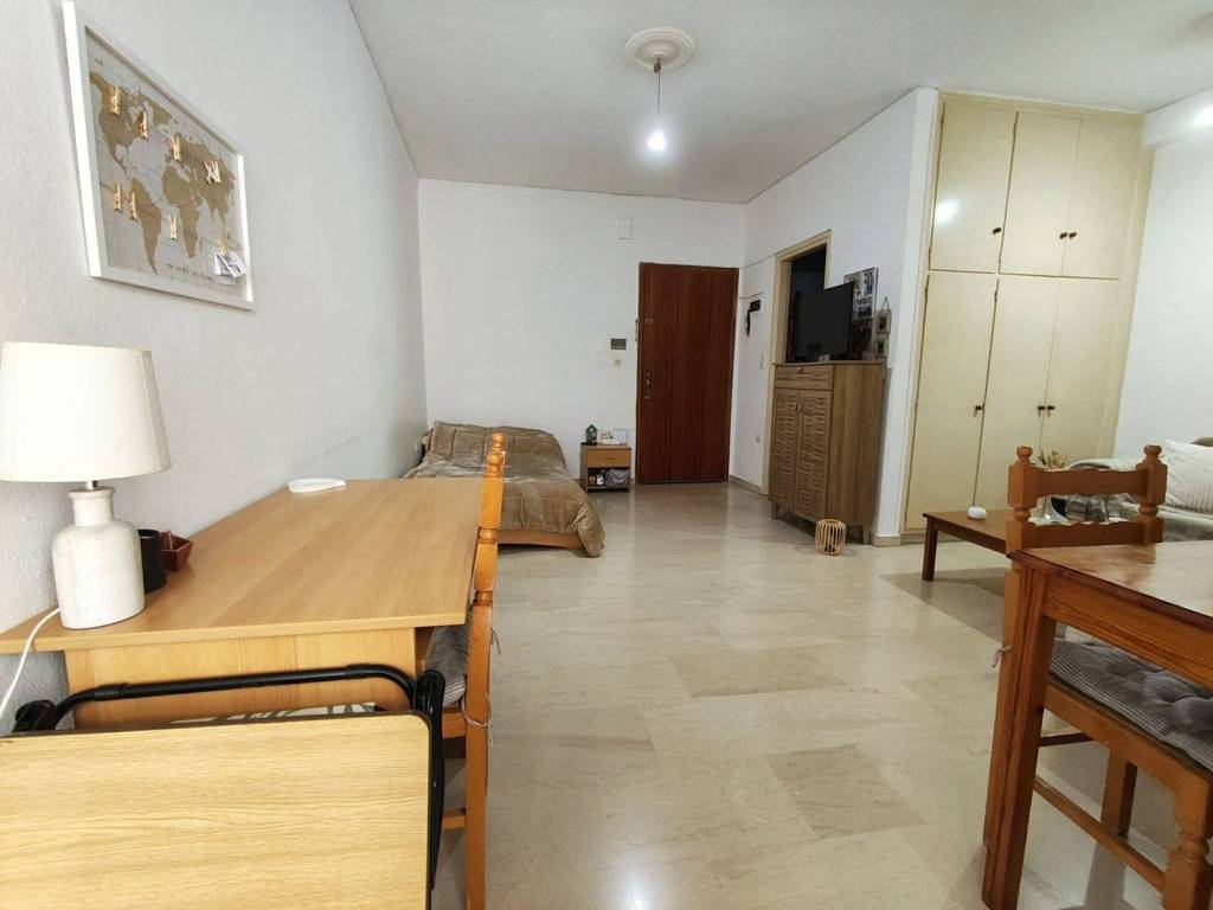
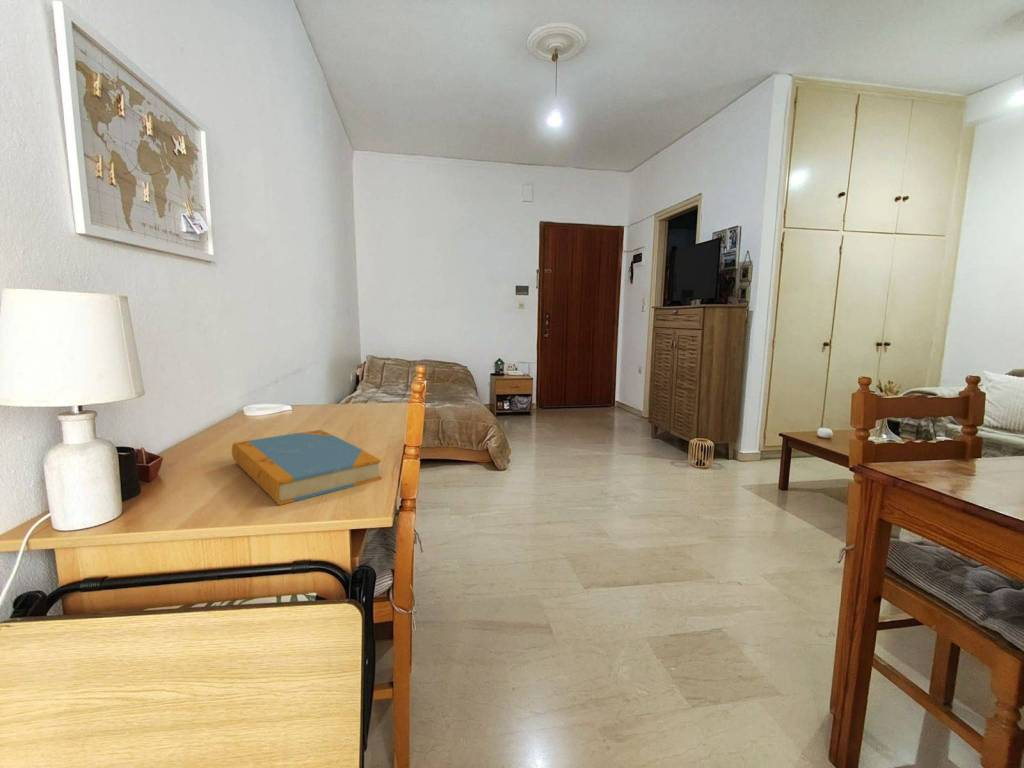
+ book (302, 460)
